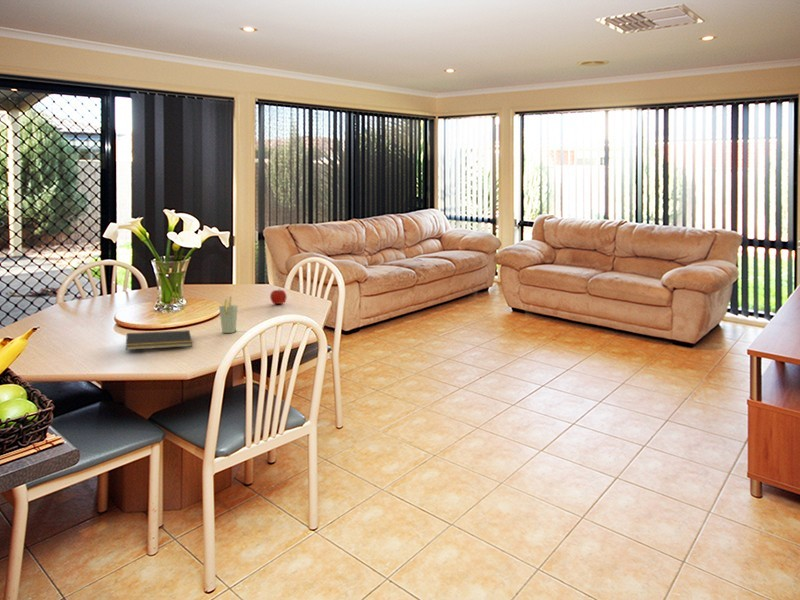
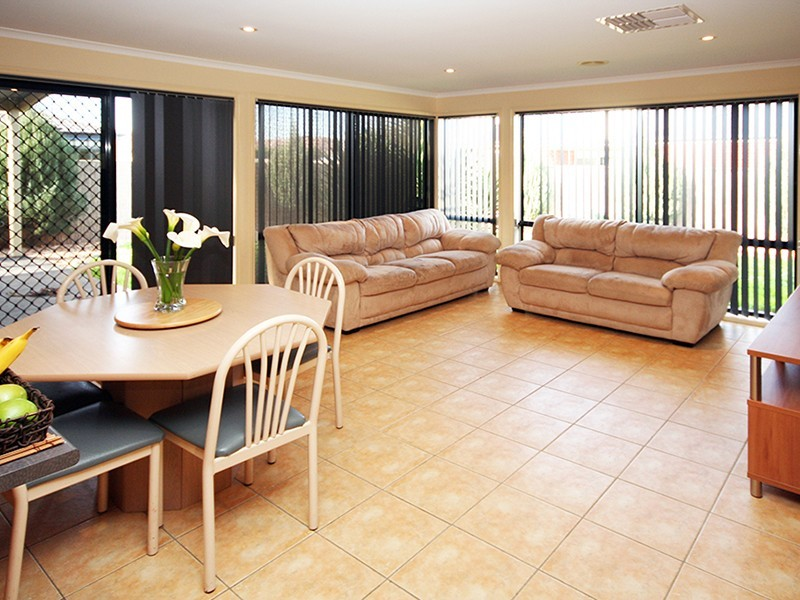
- fruit (278, 296)
- notepad (159, 339)
- cup (228, 314)
